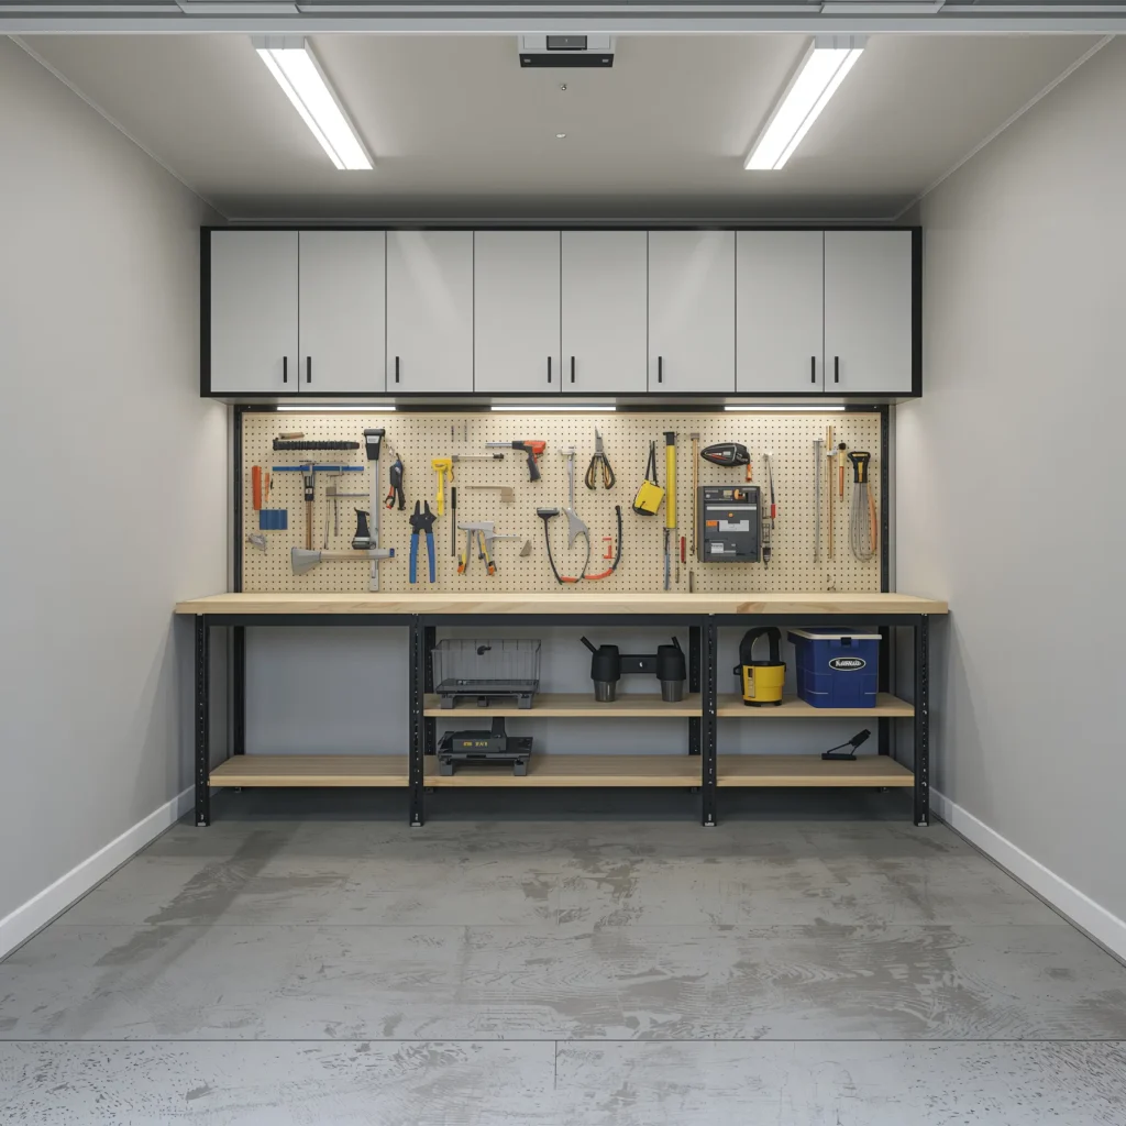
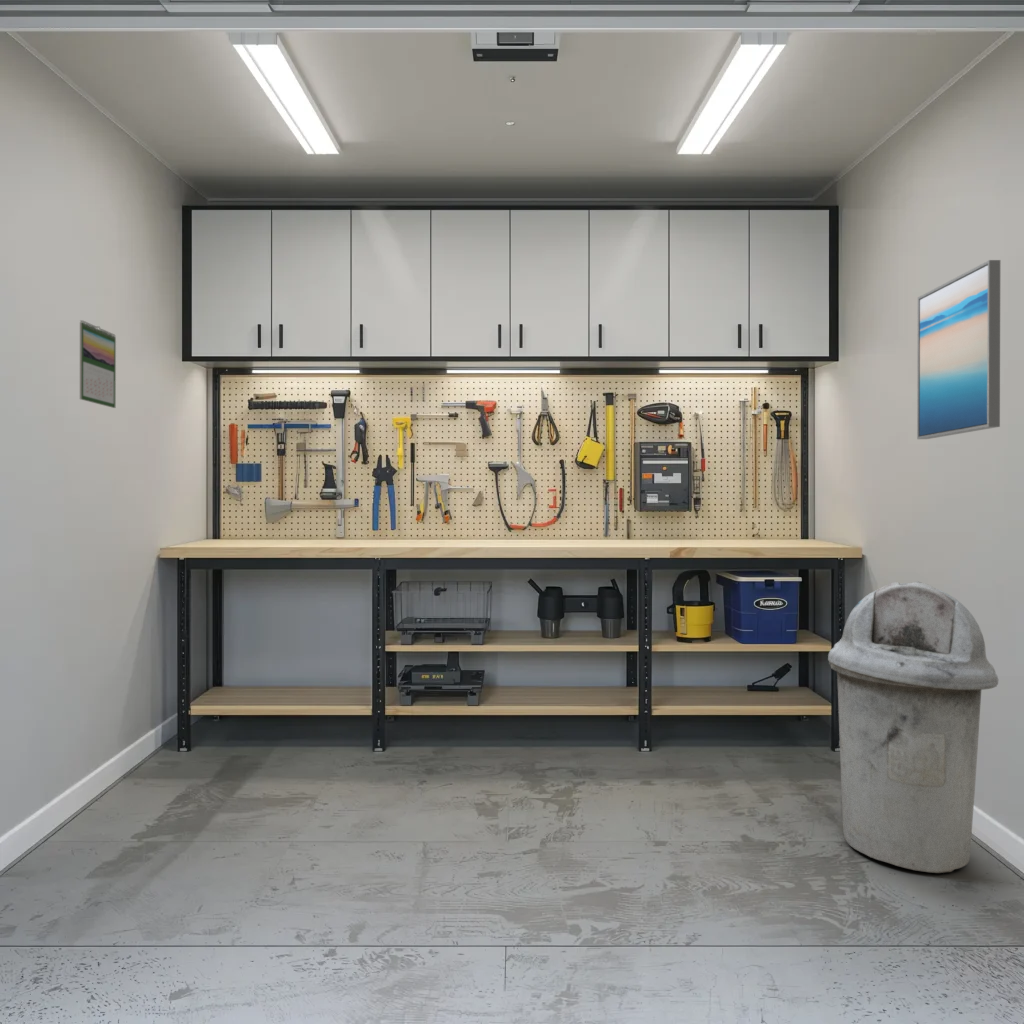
+ trash can (908, 714)
+ calendar (98, 364)
+ wall art (955, 356)
